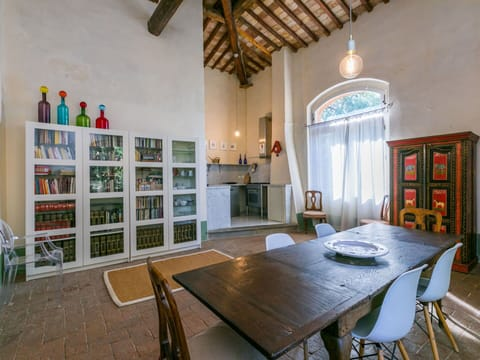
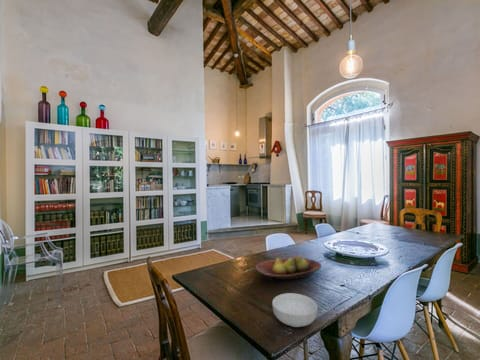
+ fruit bowl (288, 266)
+ cereal bowl (294, 311)
